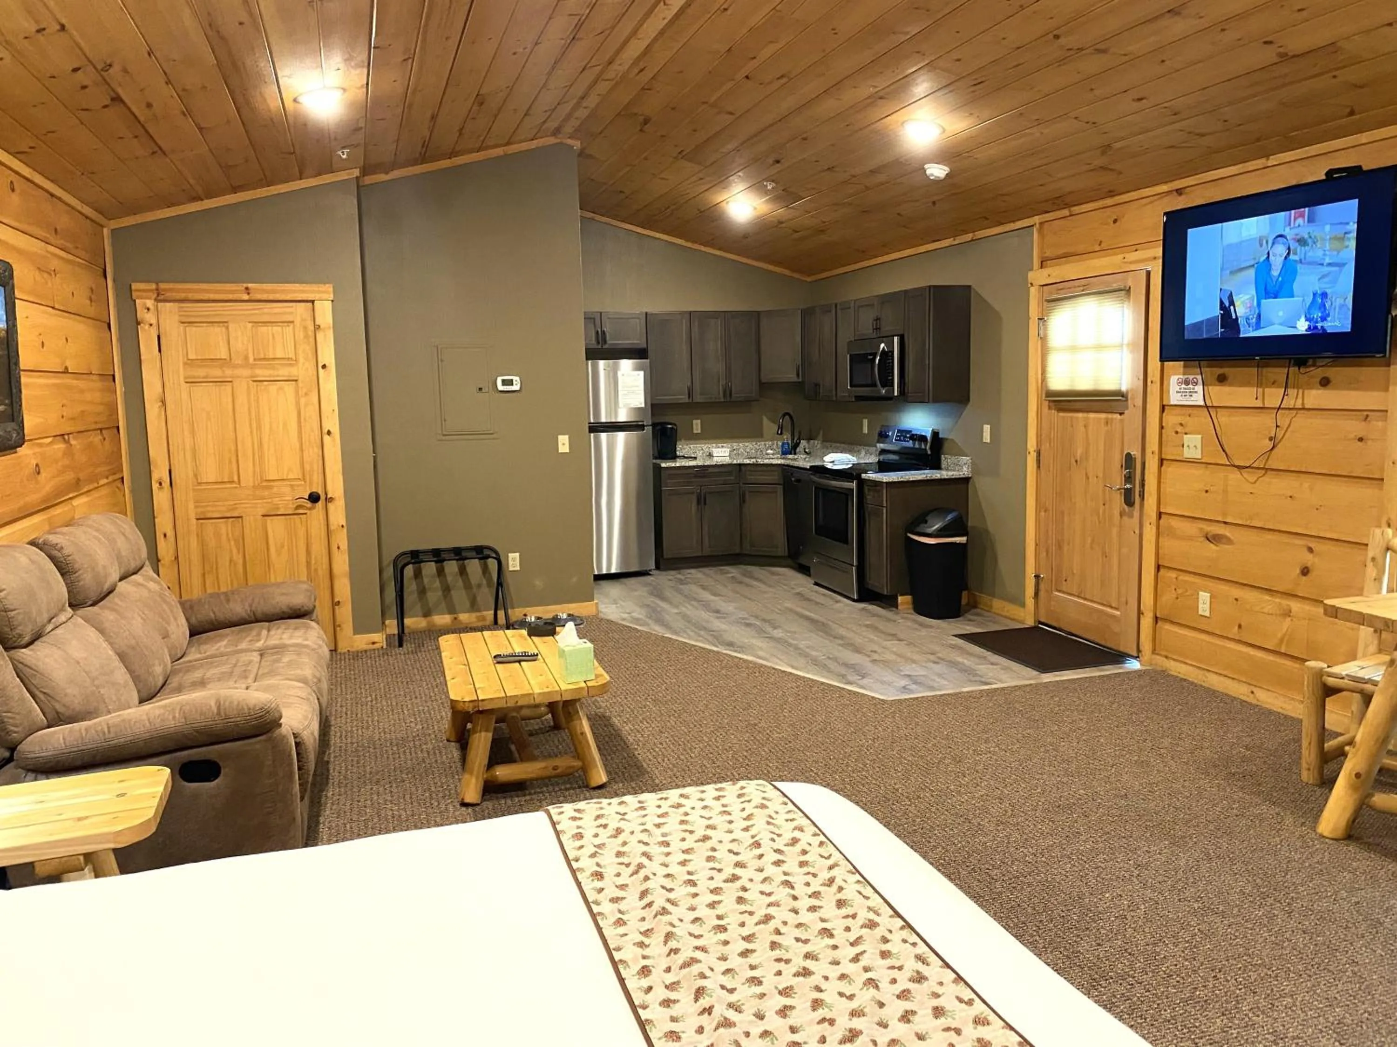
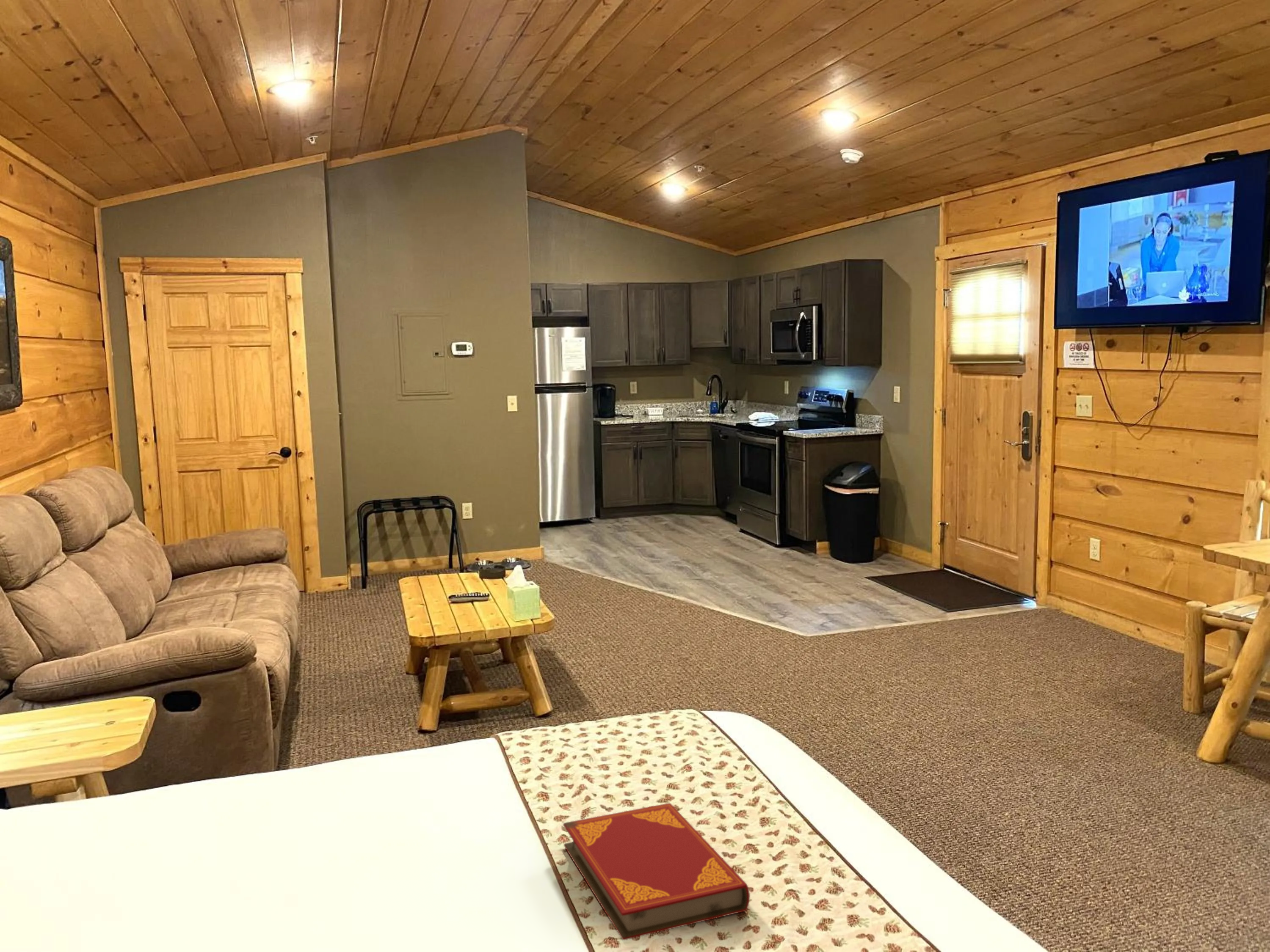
+ hardback book (650, 863)
